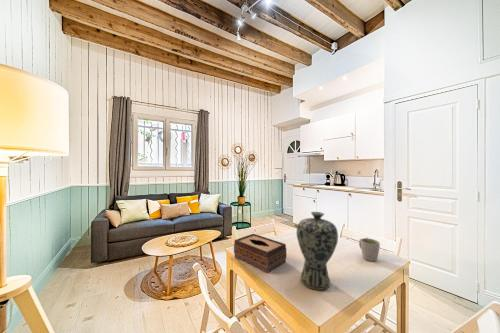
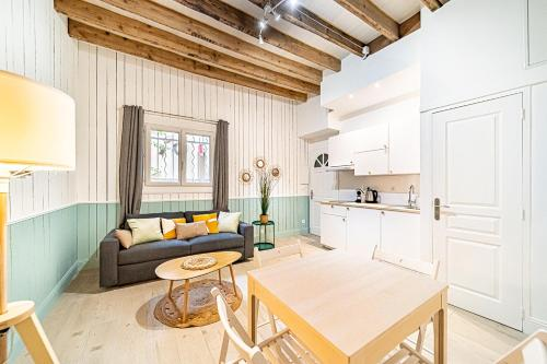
- vase (316, 247)
- tissue box (259, 250)
- mug (367, 248)
